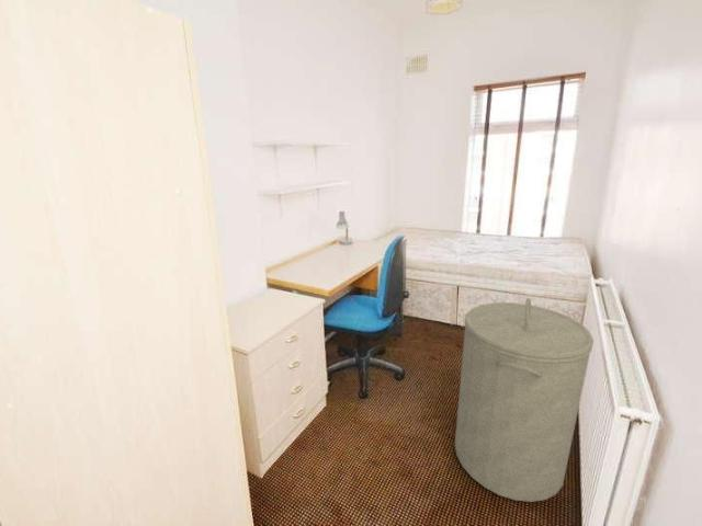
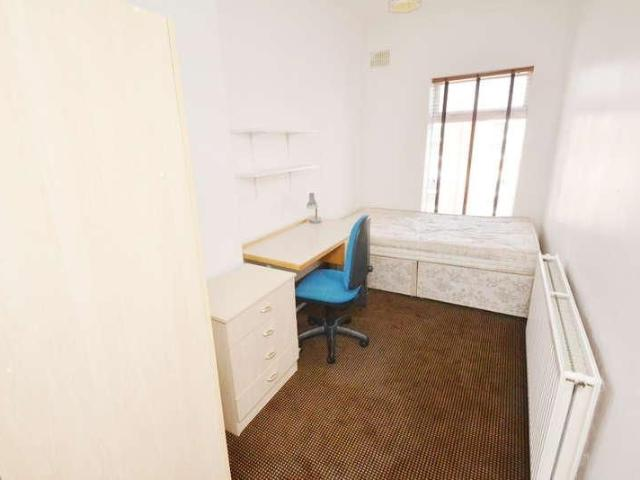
- laundry hamper (516, 384)
